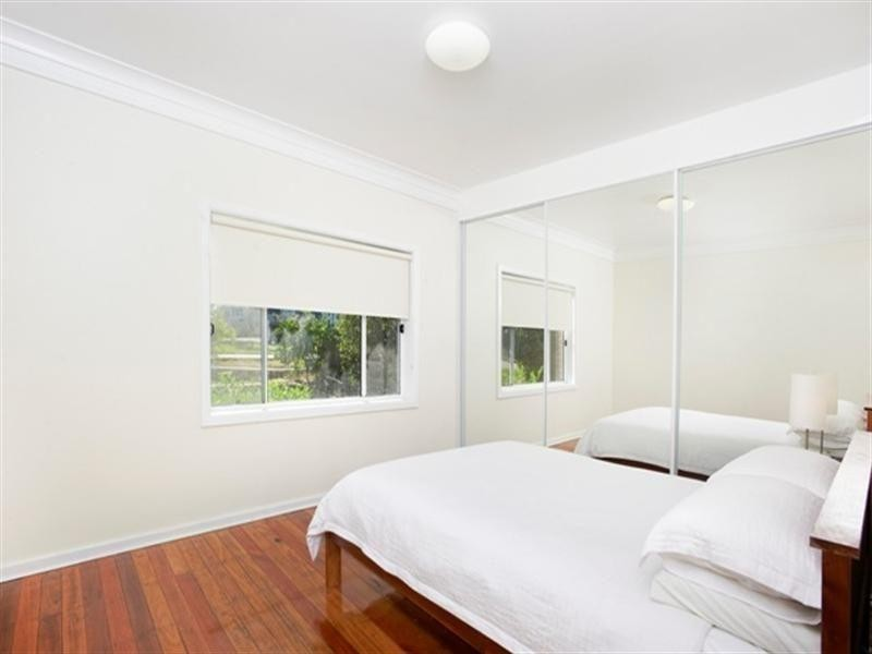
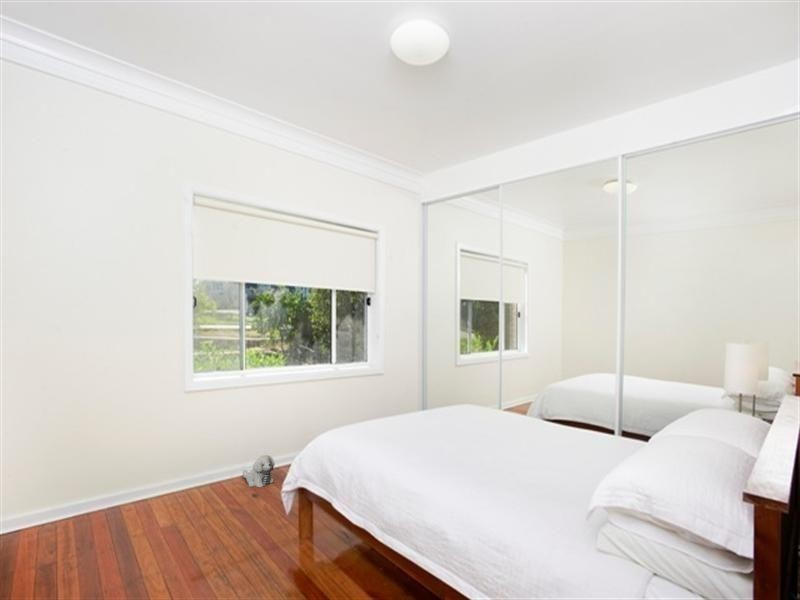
+ plush toy (258, 466)
